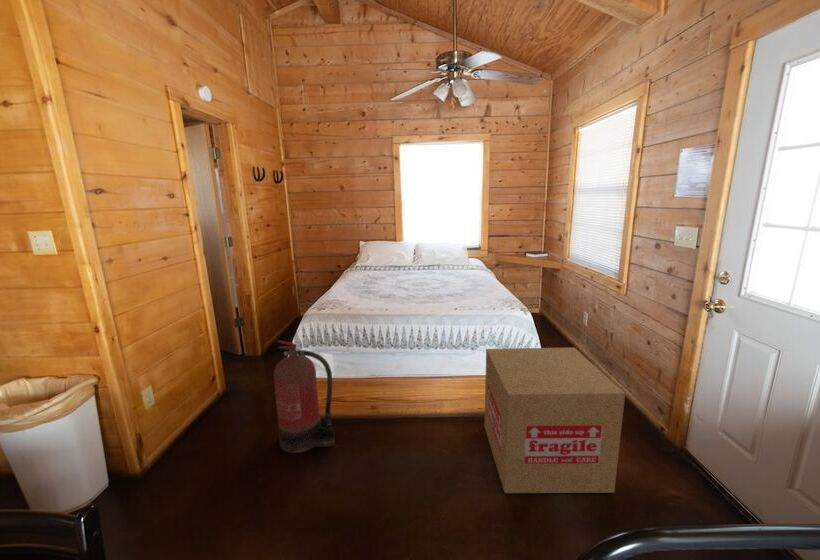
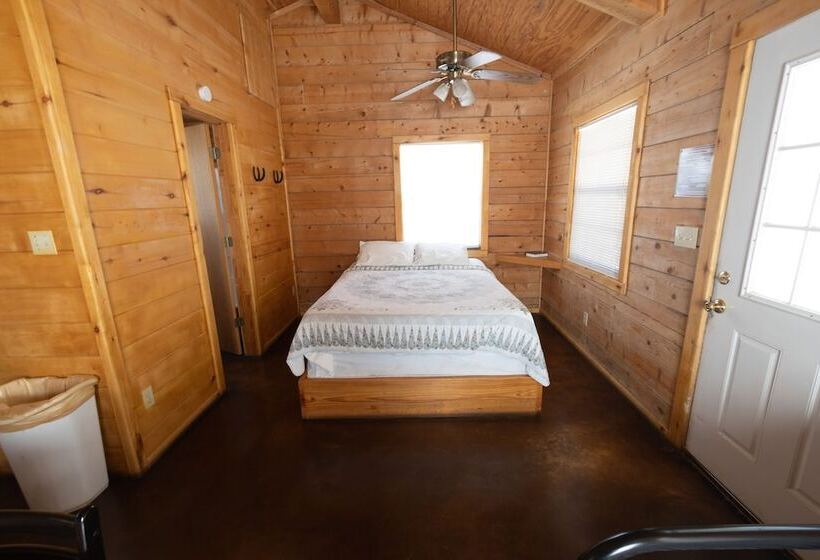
- cardboard box (543, 412)
- fire extinguisher (305, 391)
